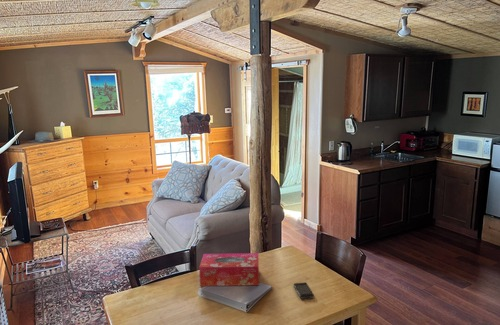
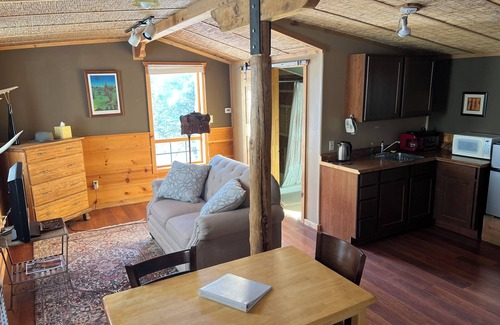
- tissue box (230, 269)
- smartphone (303, 290)
